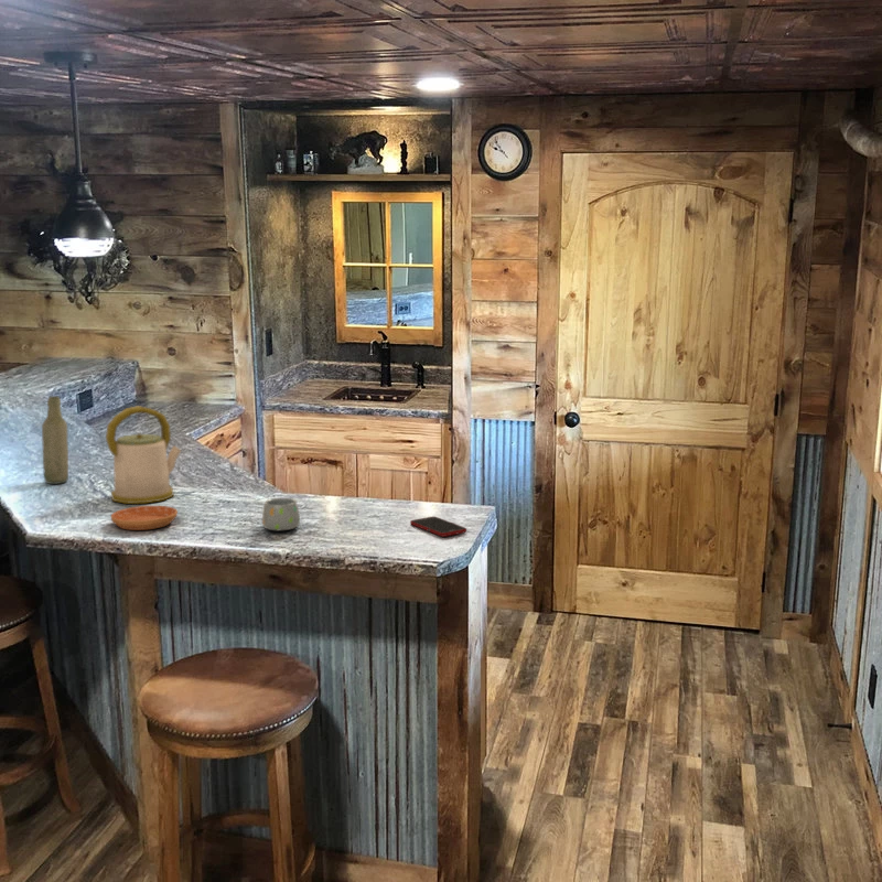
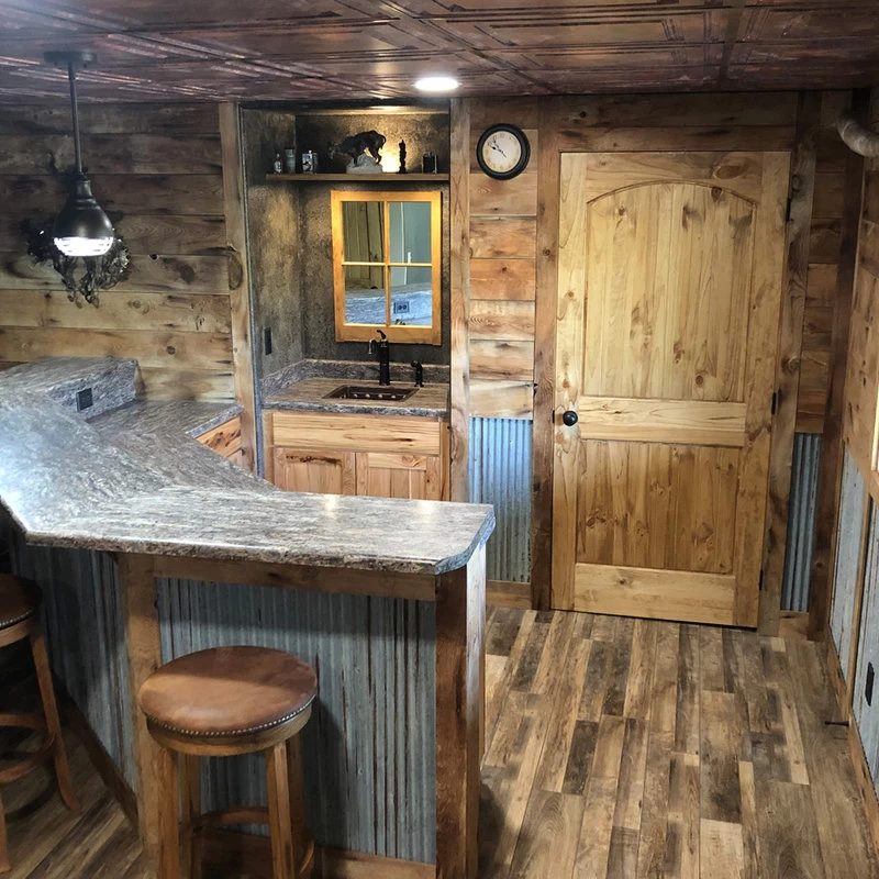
- mug (278, 513)
- cell phone (438, 526)
- kettle (146, 451)
- bottle (54, 439)
- saucer (144, 518)
